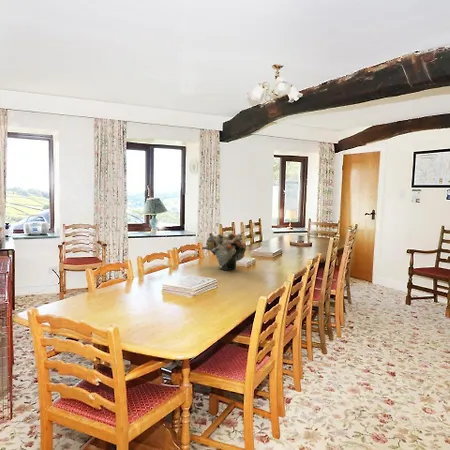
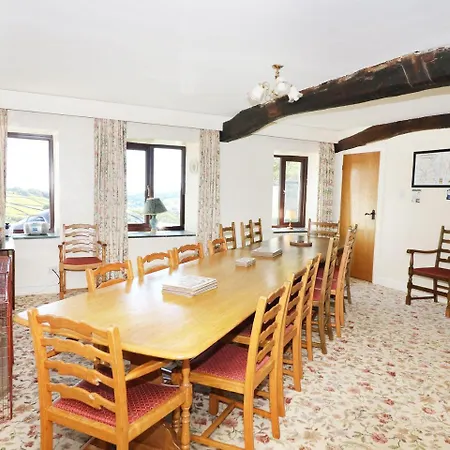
- flower arrangement (226, 249)
